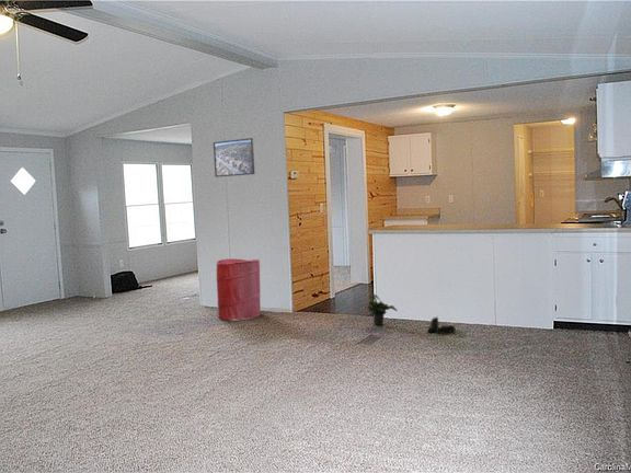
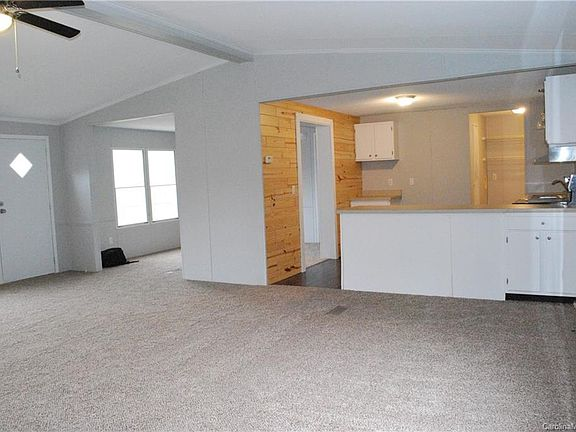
- laundry hamper (239, 287)
- boots (441, 325)
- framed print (233, 158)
- potted plant (380, 309)
